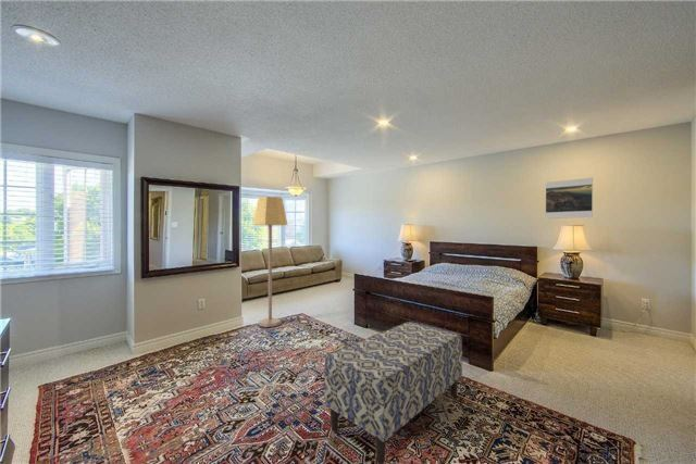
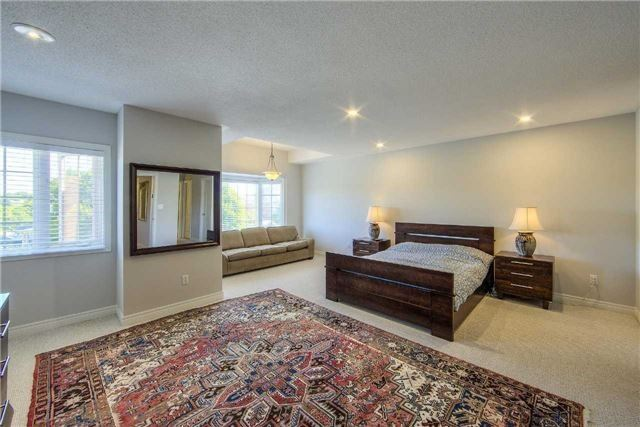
- lamp (270, 261)
- bench (399, 376)
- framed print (568, 199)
